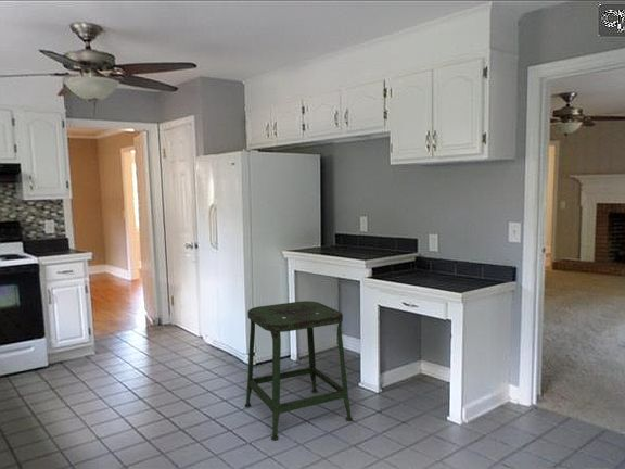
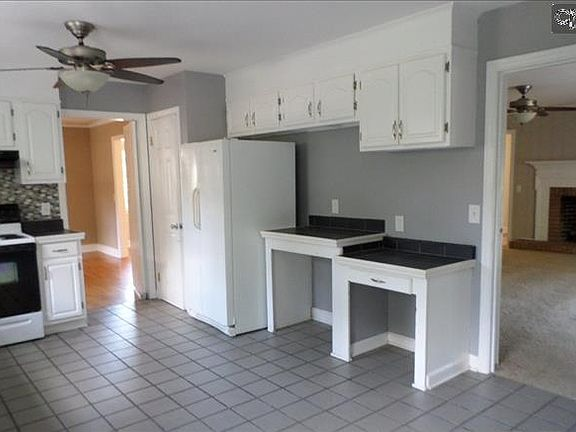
- stool (298, 369)
